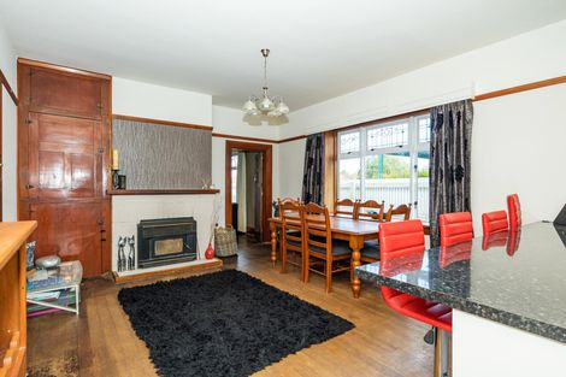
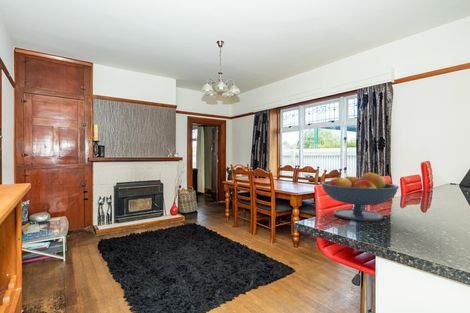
+ fruit bowl (357, 194)
